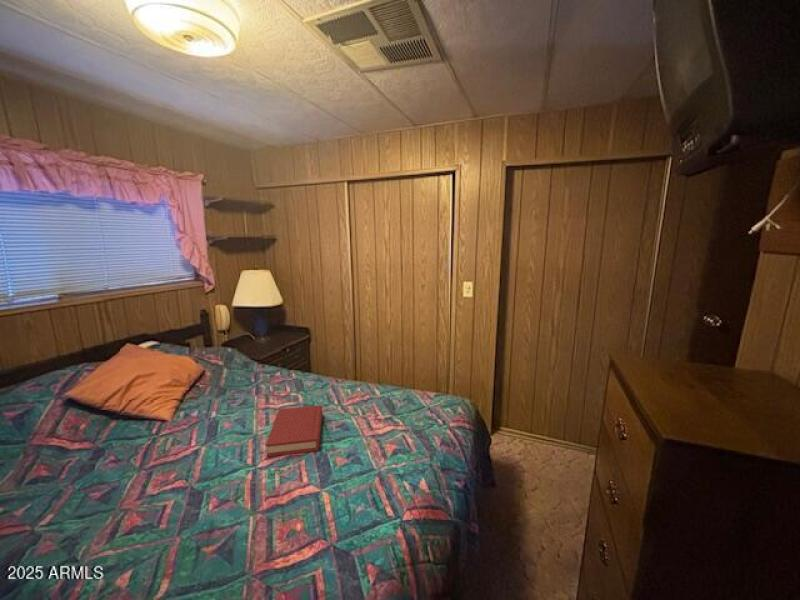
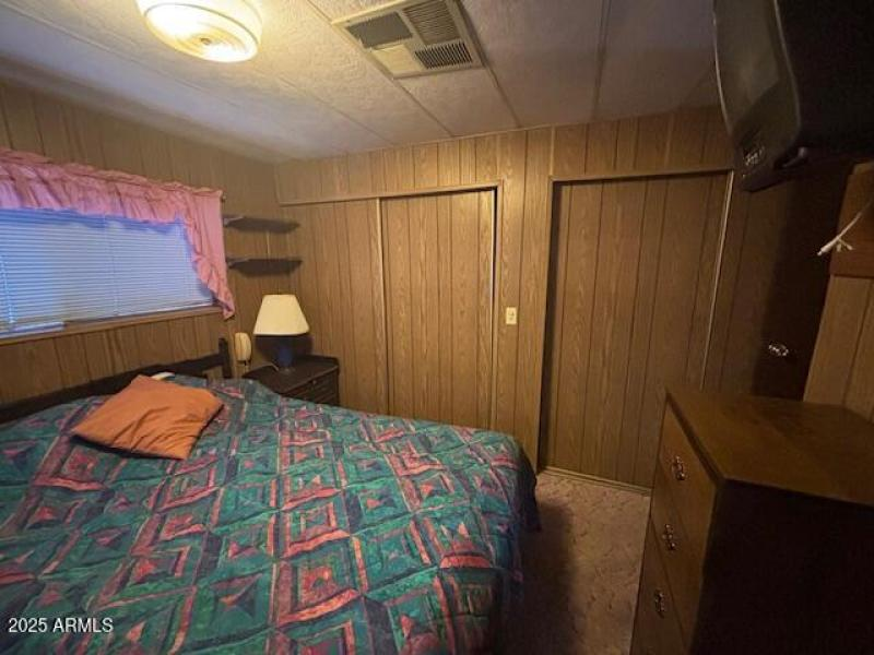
- hardback book (297, 428)
